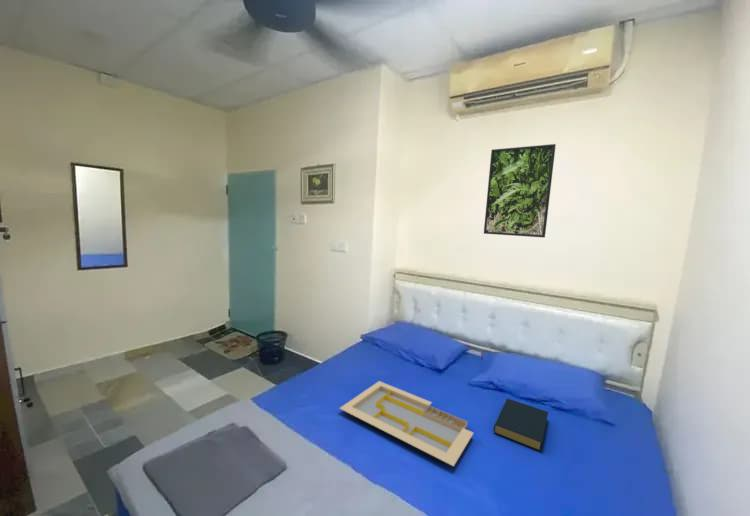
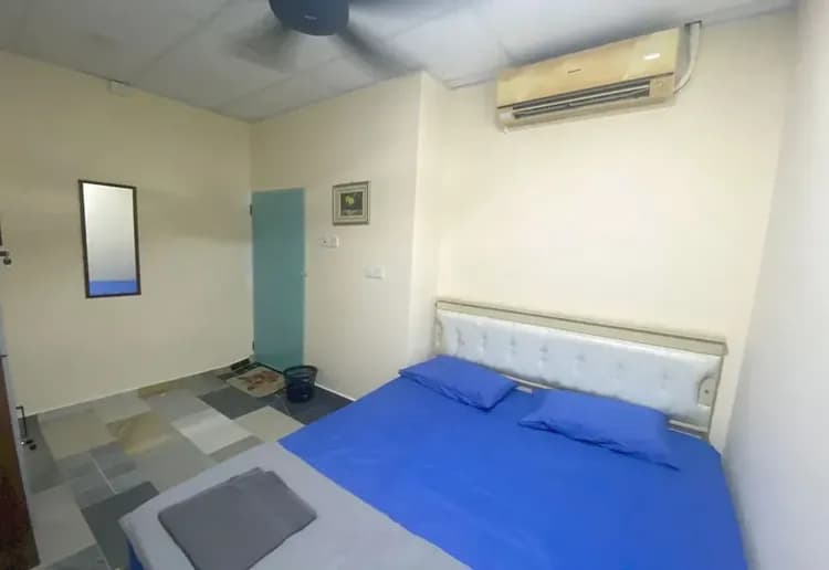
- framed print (517, 192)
- serving tray (408, 417)
- hardback book (521, 421)
